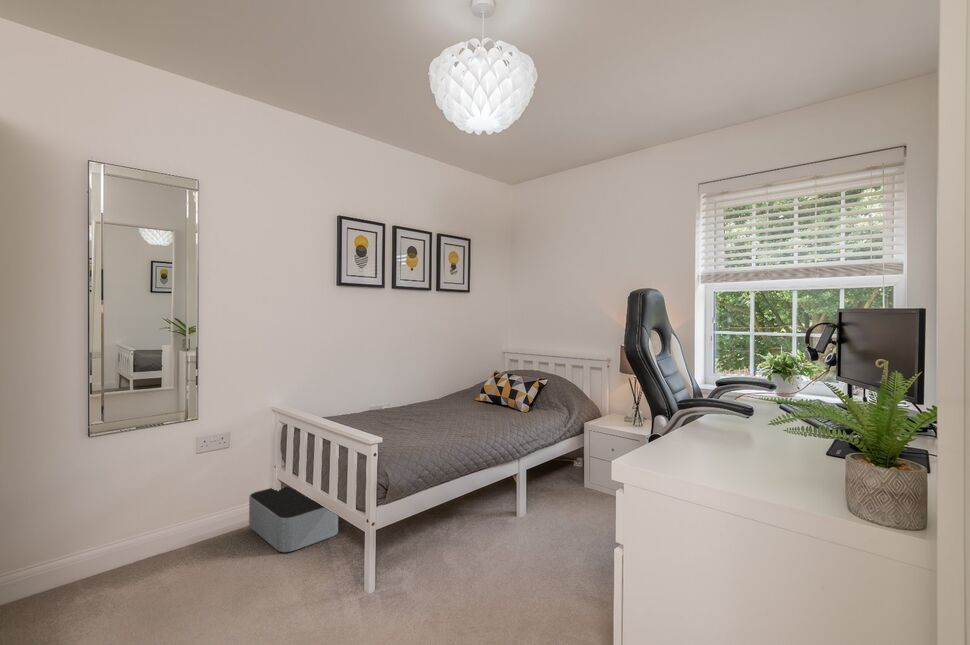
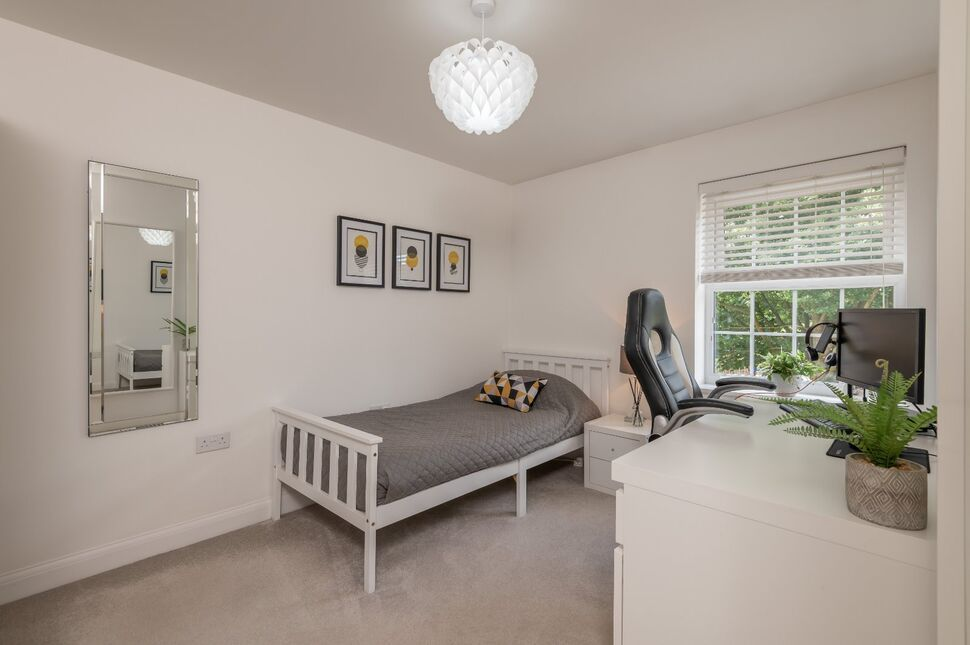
- storage bin (293, 513)
